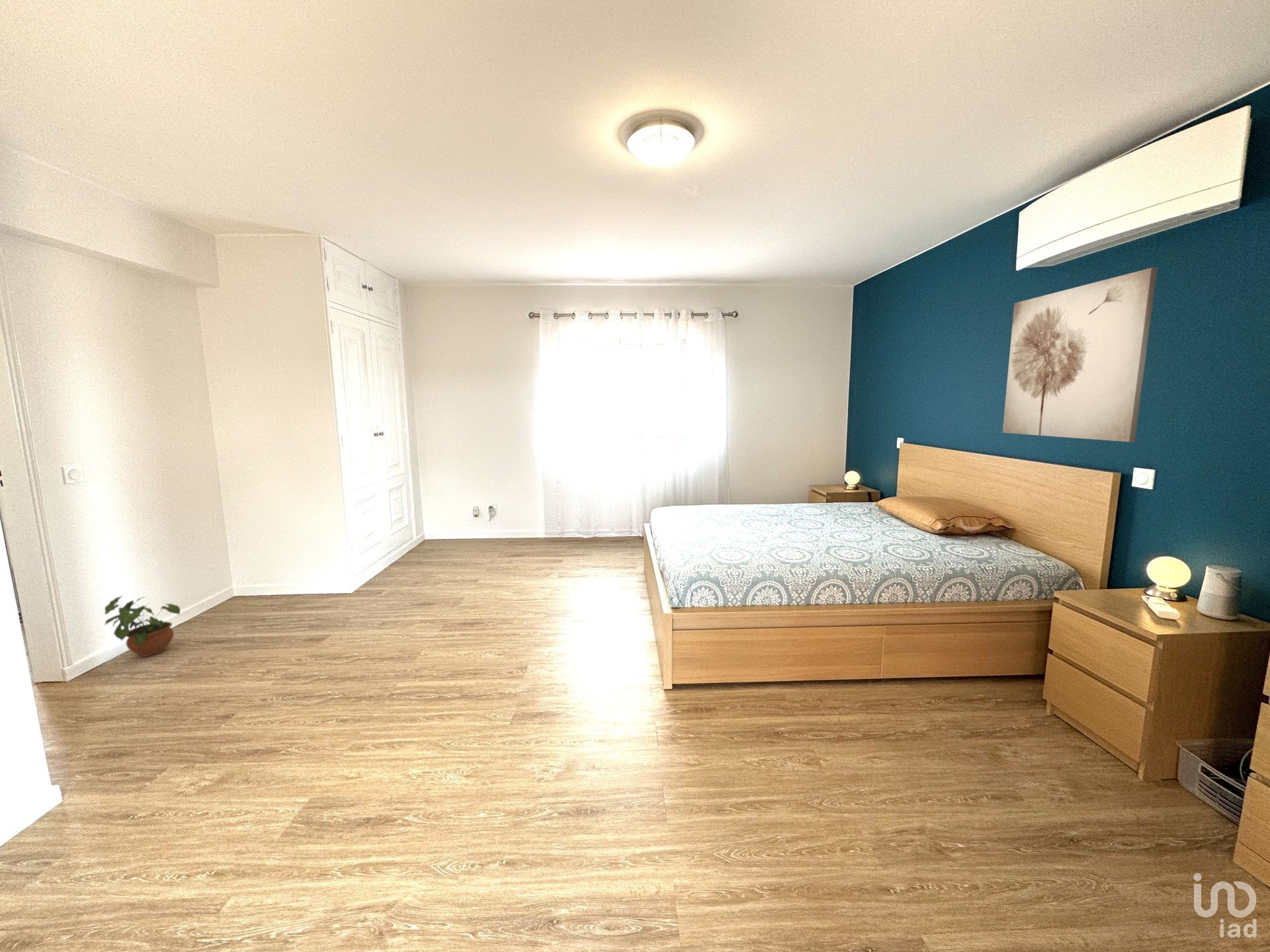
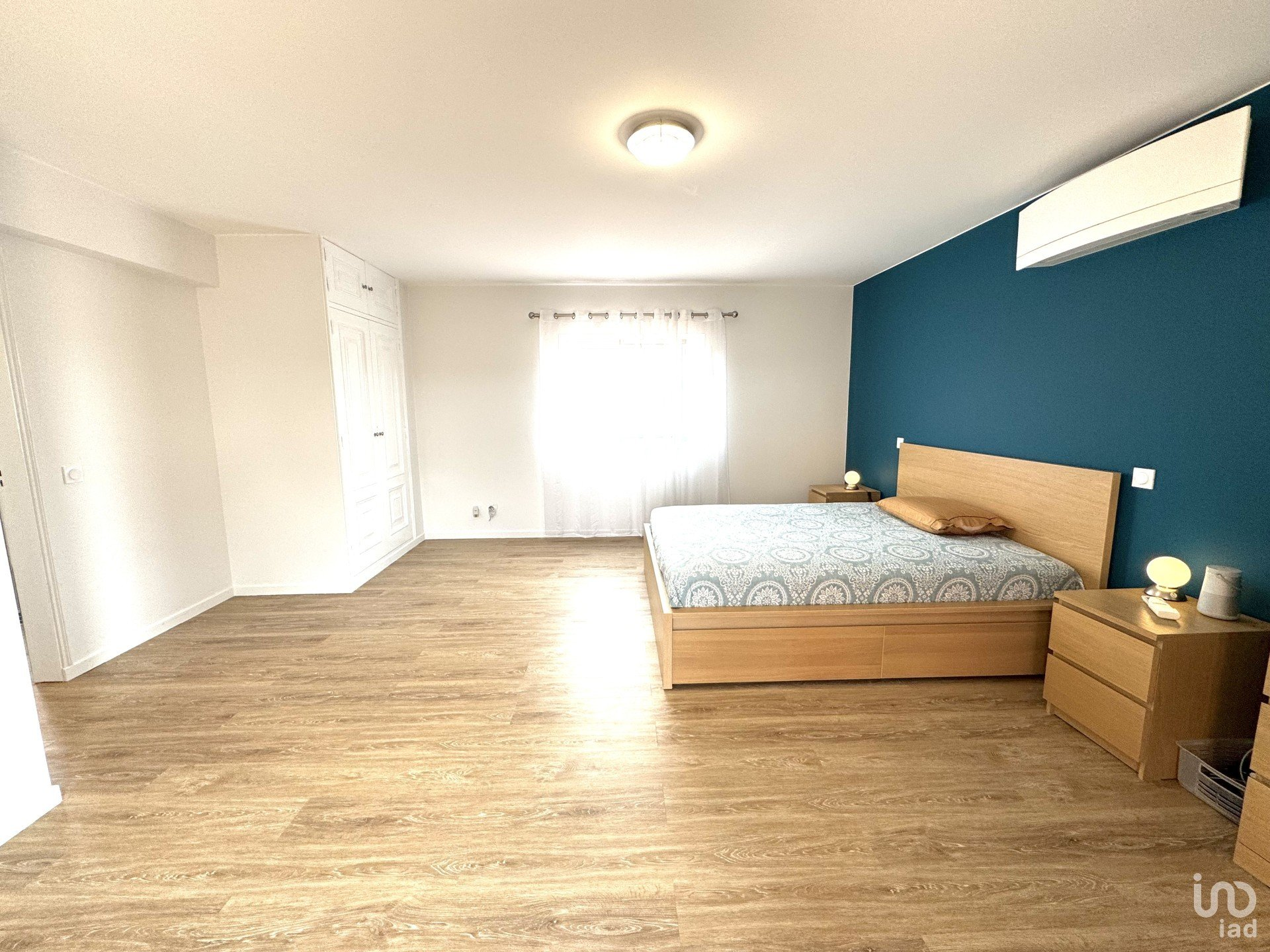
- wall art (1067, 364)
- potted plant (138, 624)
